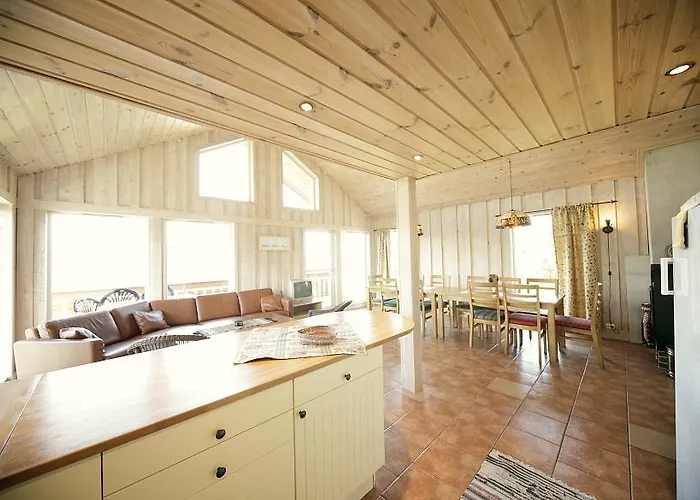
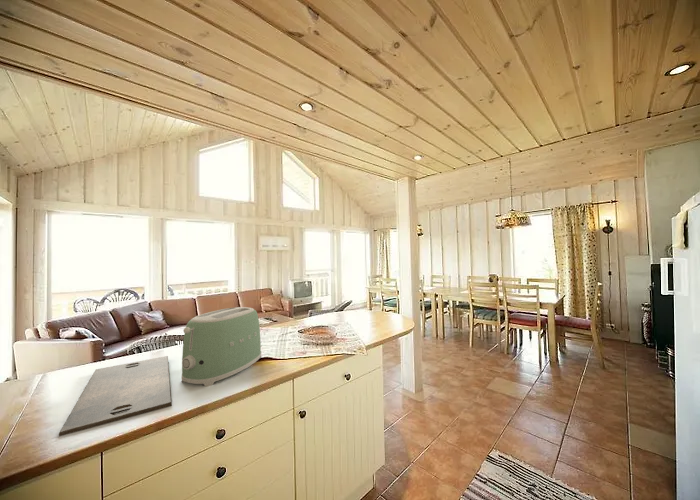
+ toaster (225, 339)
+ cutting board (128, 385)
